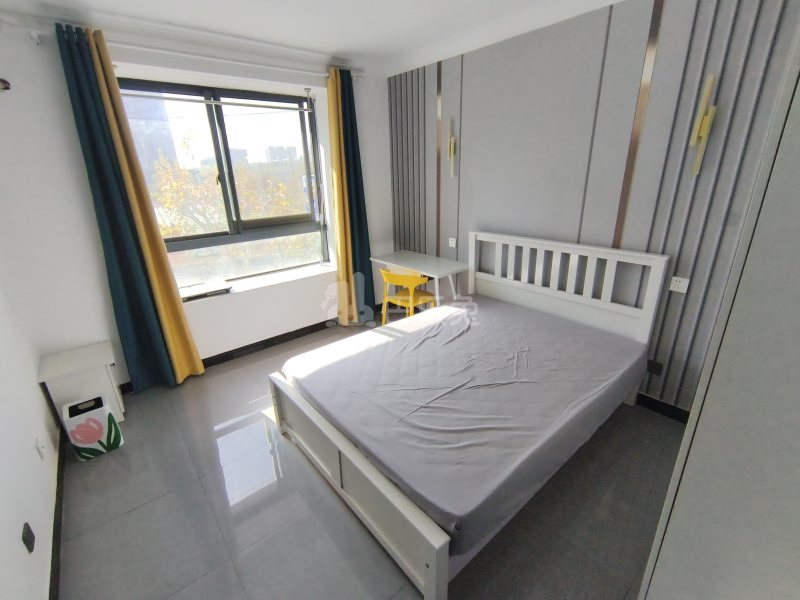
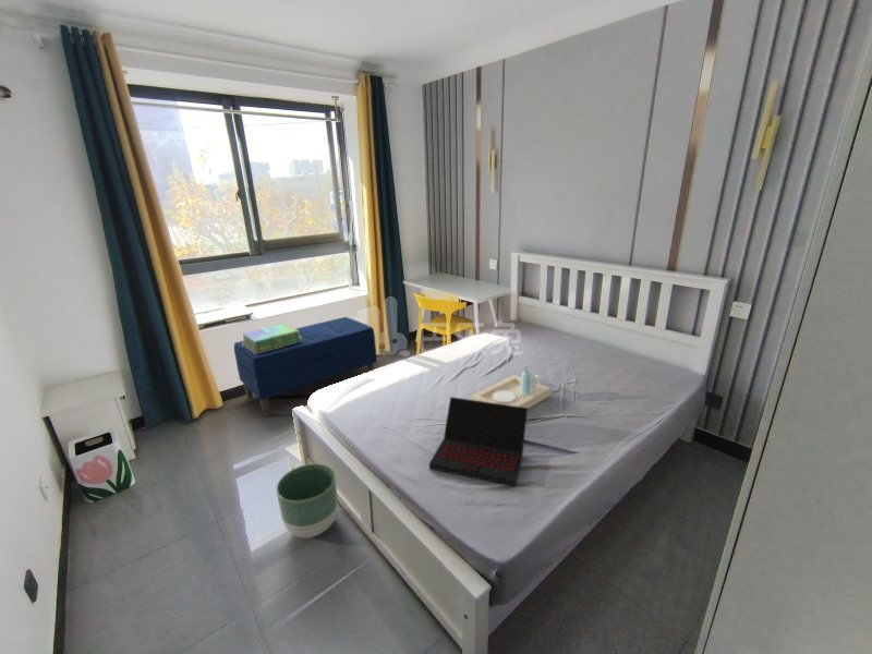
+ serving tray (510, 385)
+ planter (310, 505)
+ bench (310, 361)
+ laptop (480, 436)
+ stack of books (270, 337)
